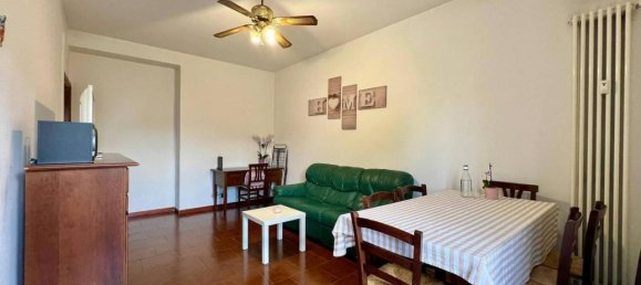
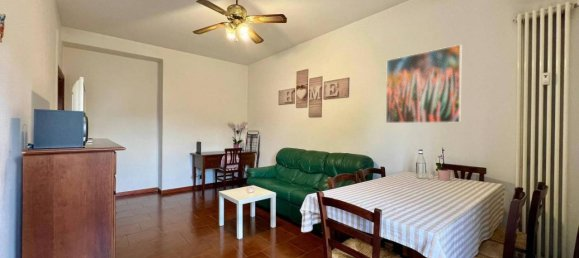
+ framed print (419, 88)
